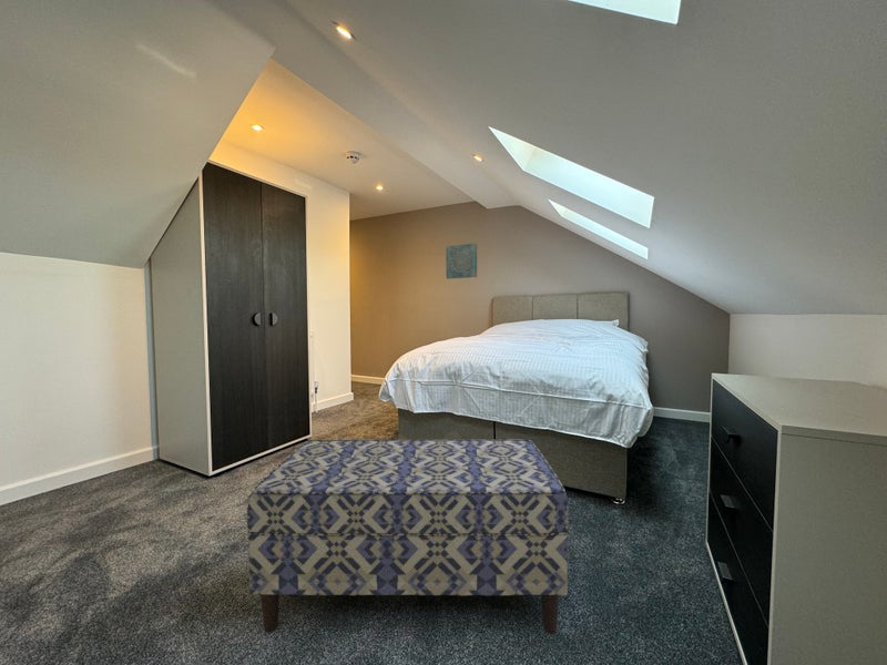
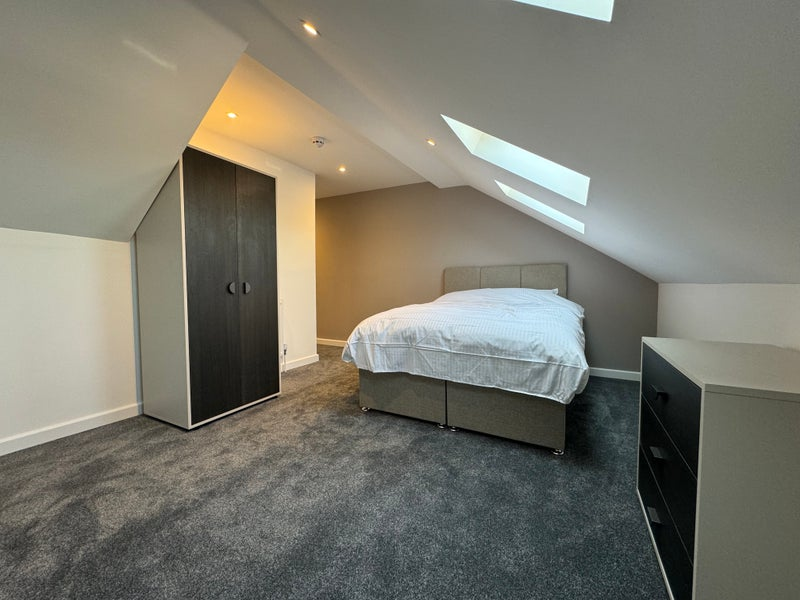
- wall art (461, 260)
- bench (414, 522)
